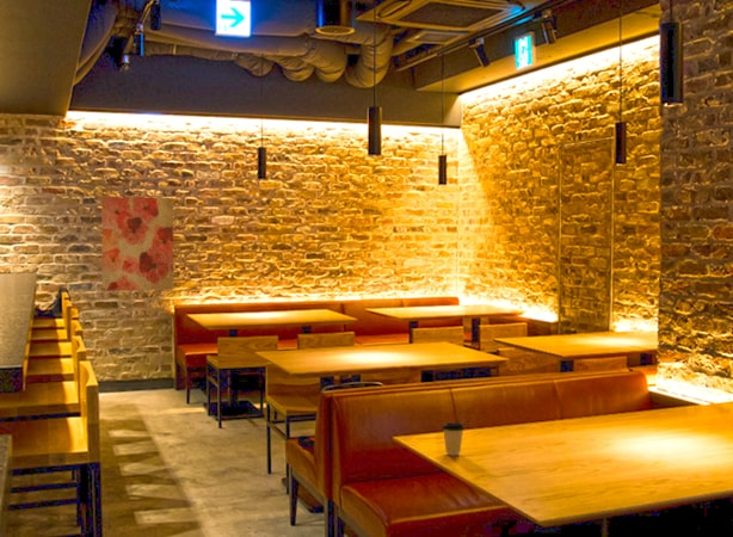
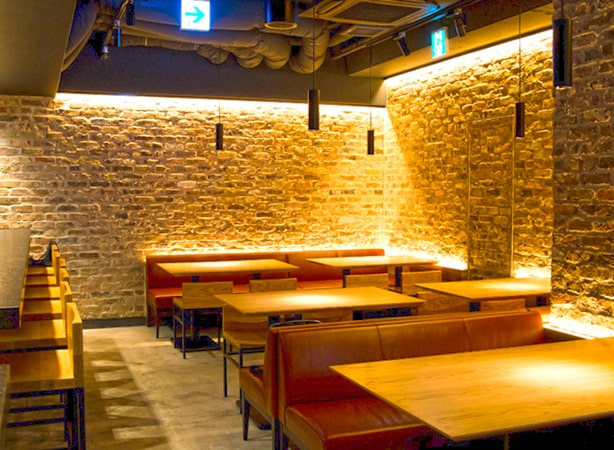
- wall art (137, 243)
- coffee cup (452, 438)
